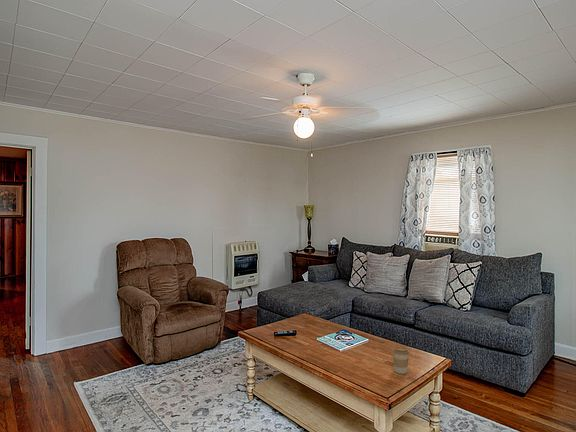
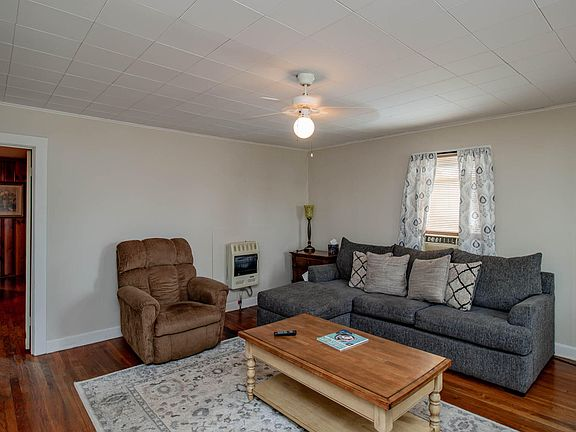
- coffee cup (400, 359)
